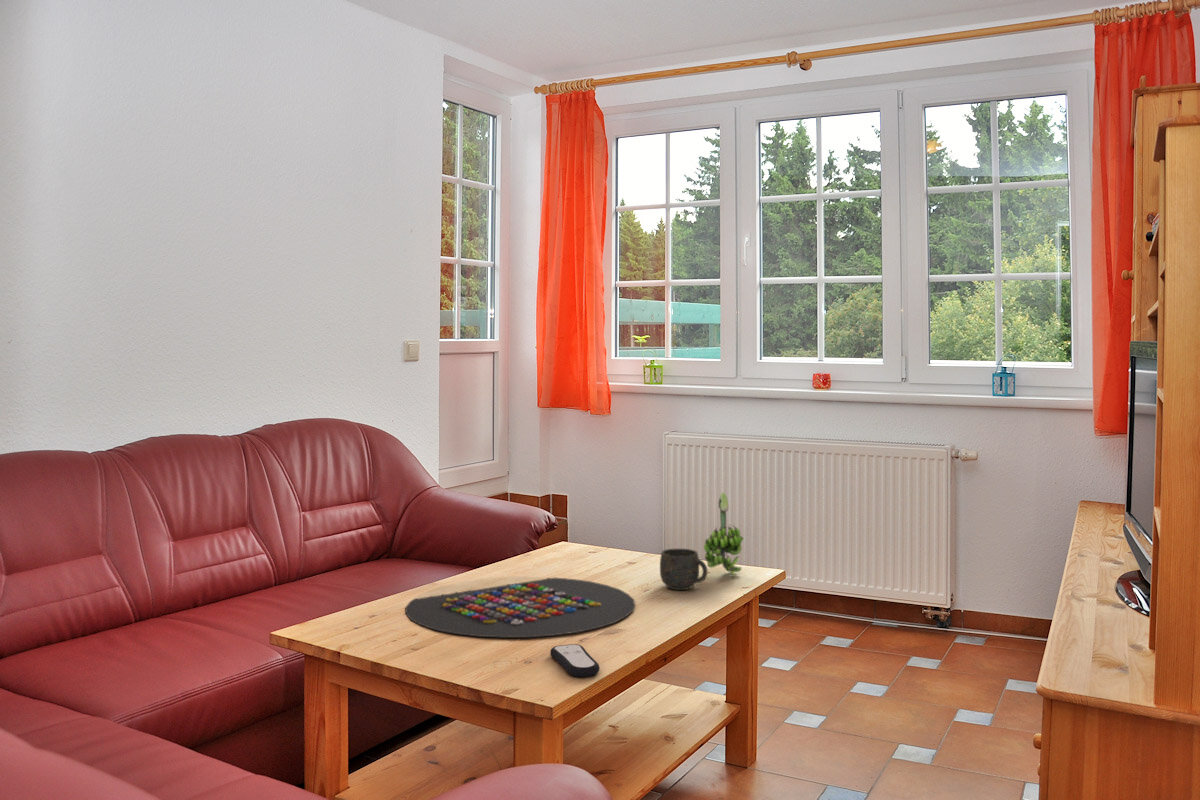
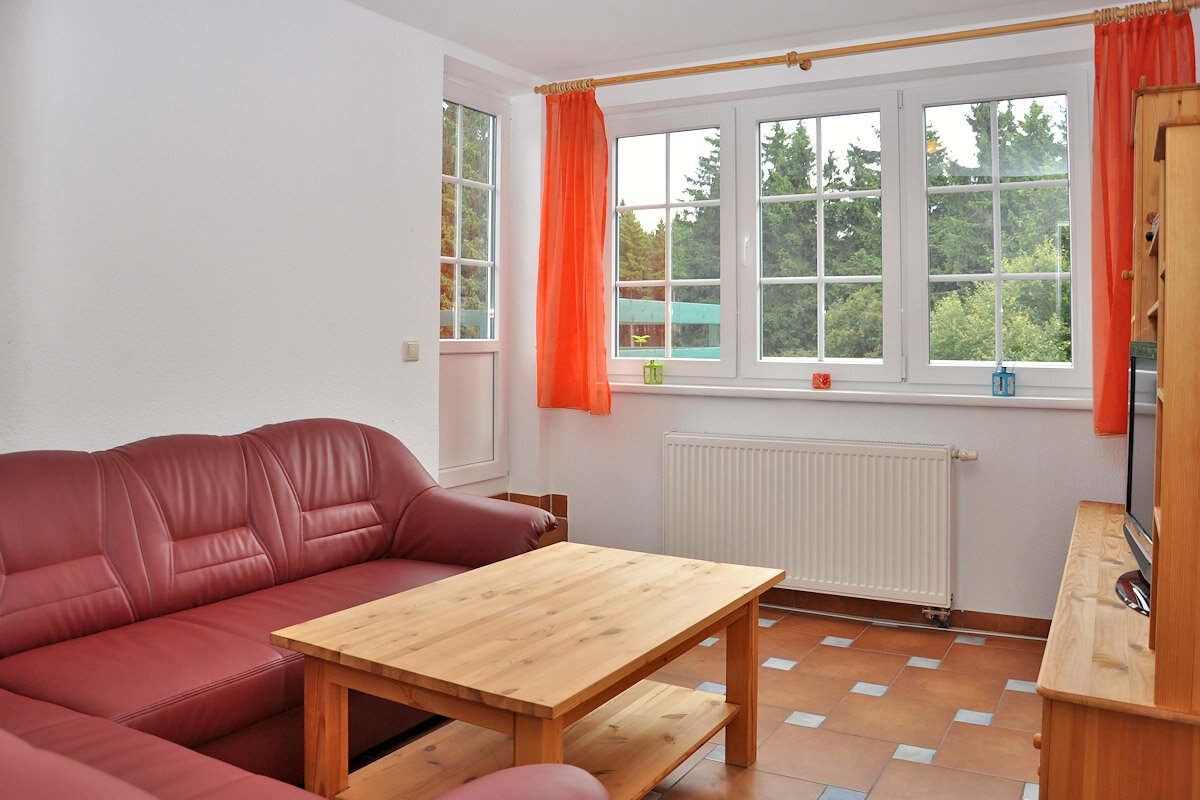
- remote control (575, 659)
- banana bunch (722, 533)
- mug (684, 570)
- board game (521, 601)
